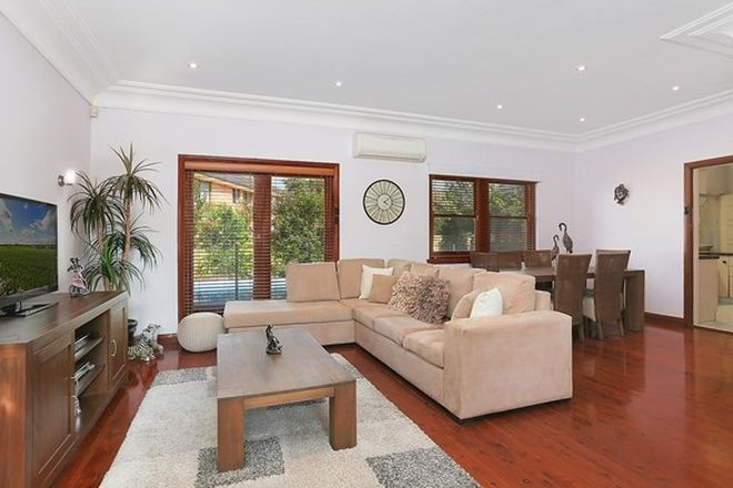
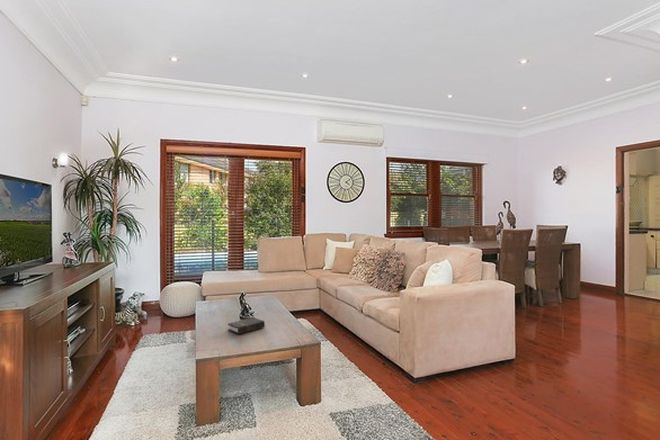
+ hardback book (246, 325)
